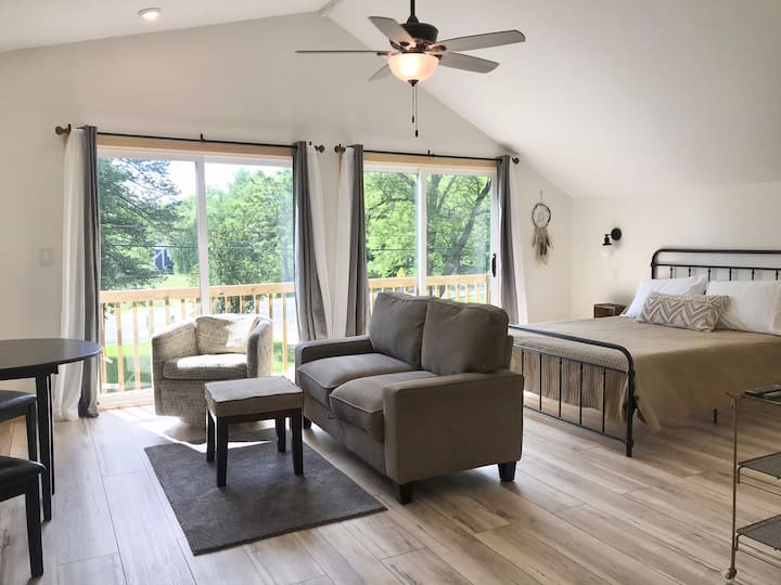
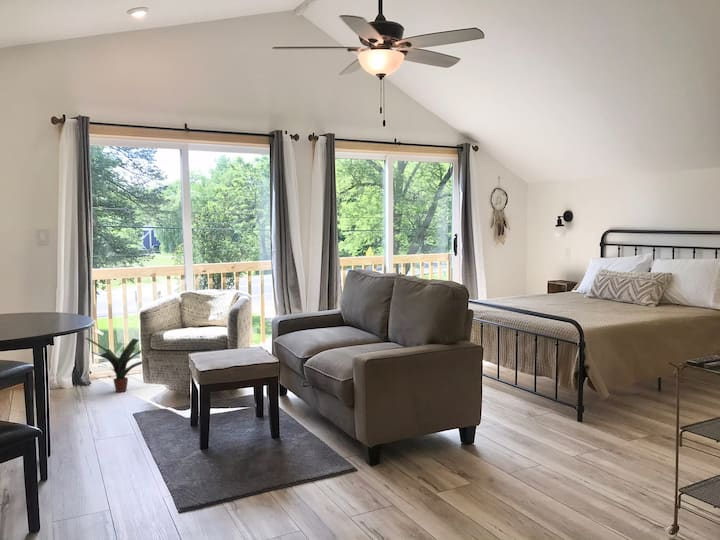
+ potted plant (116, 363)
